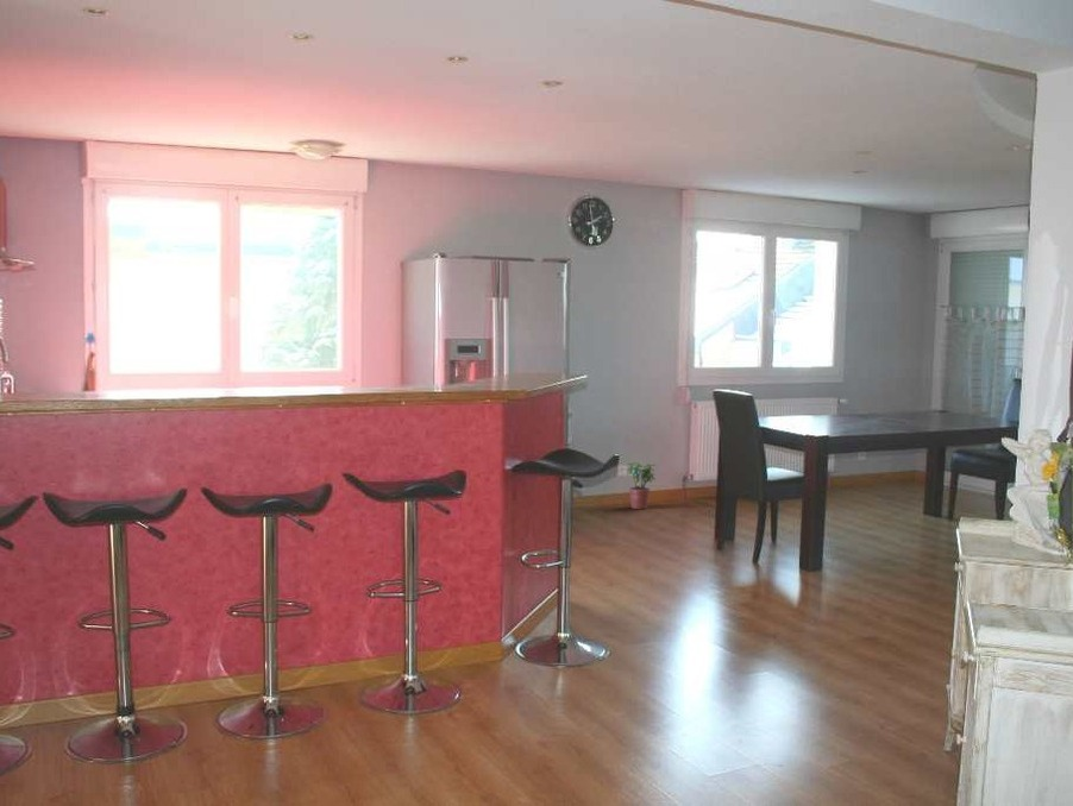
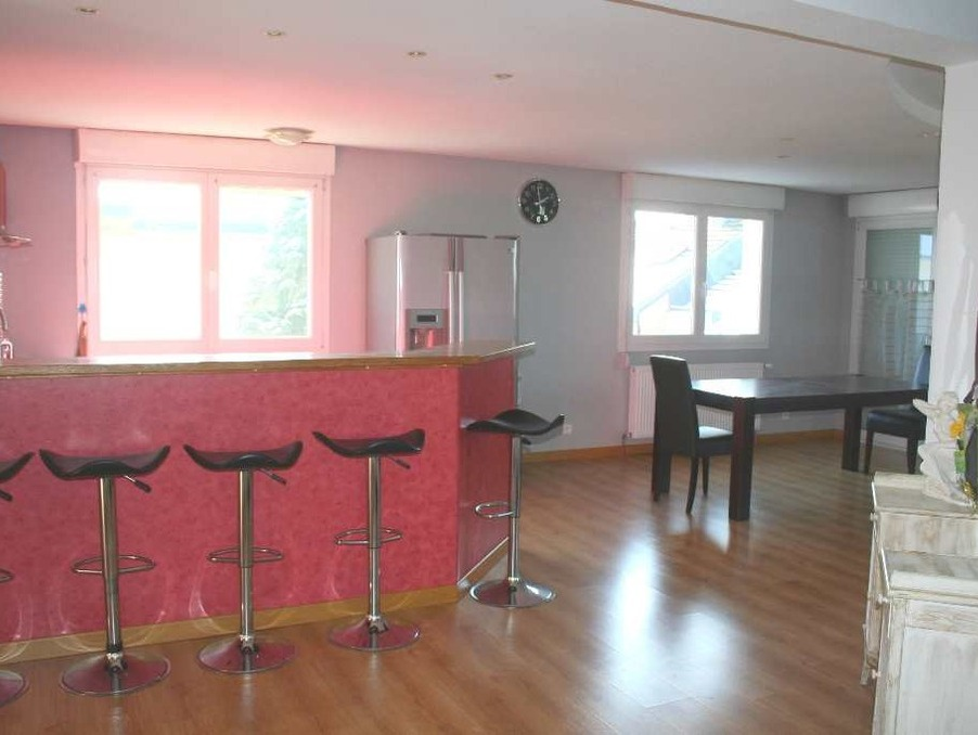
- potted plant (638, 483)
